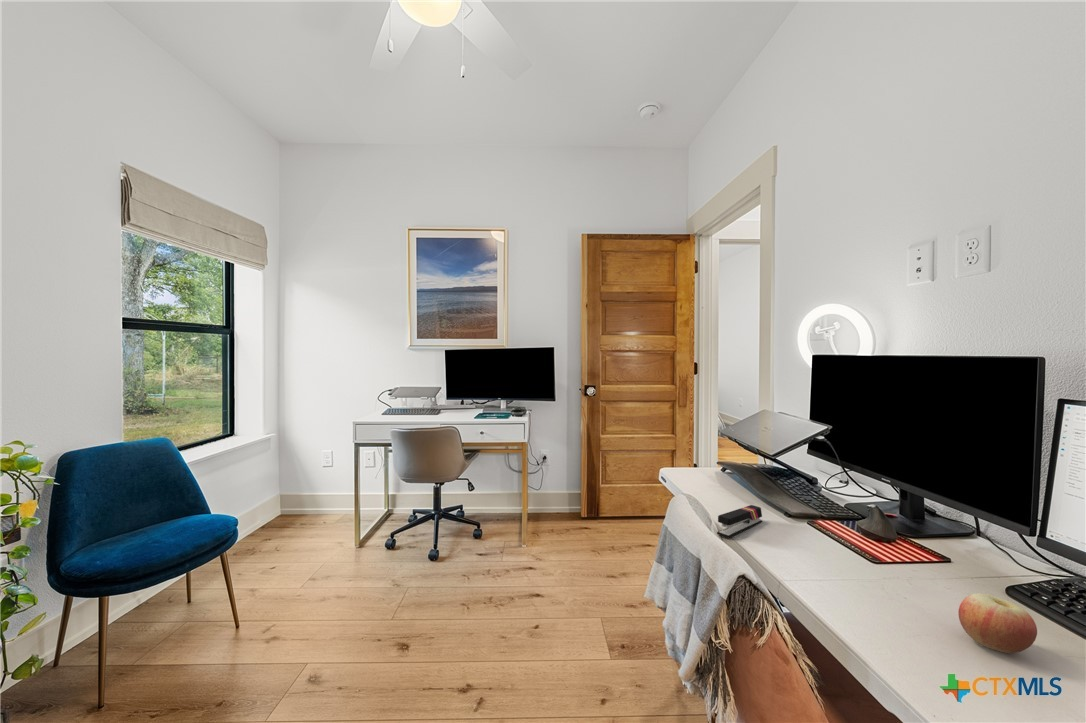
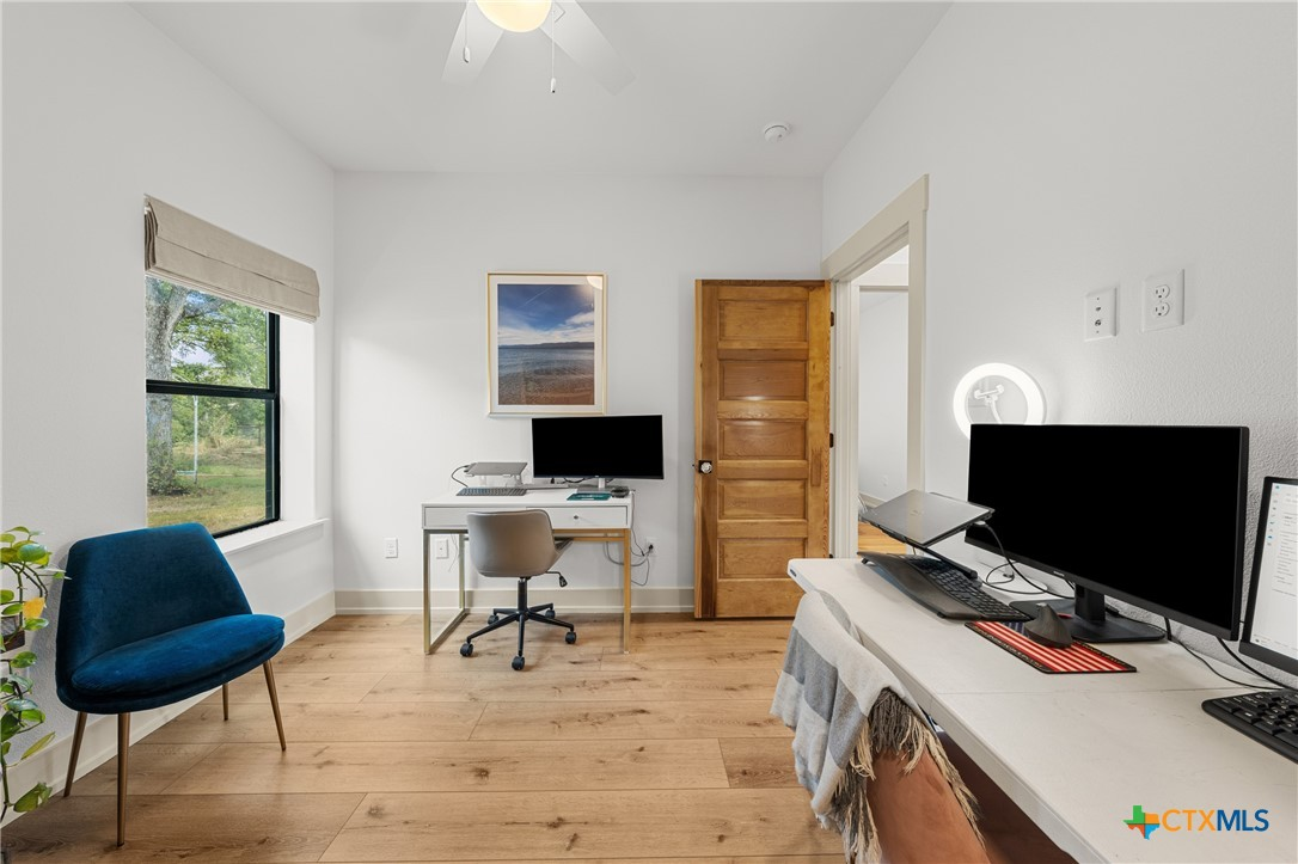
- apple (996, 622)
- stapler (740, 518)
